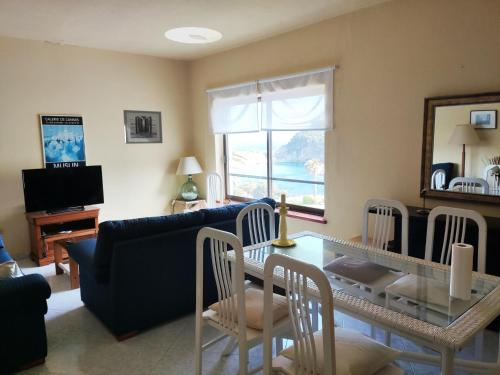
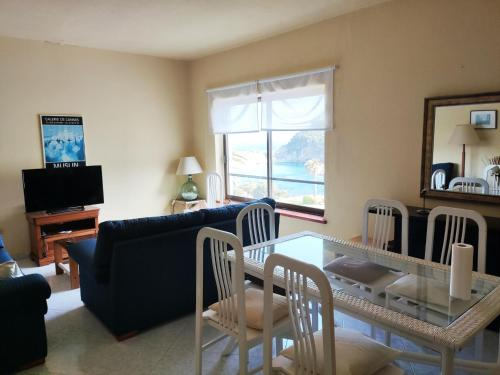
- ceiling light (193, 33)
- candle holder (283, 218)
- wall art (143, 127)
